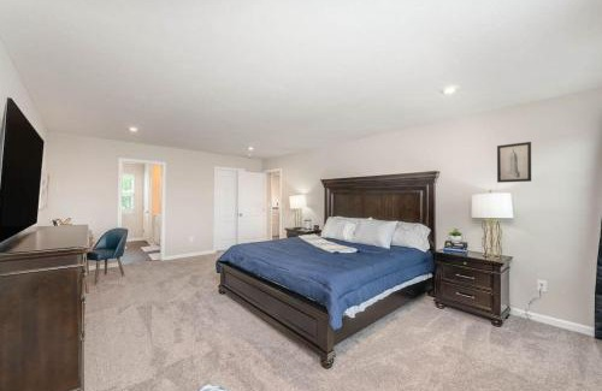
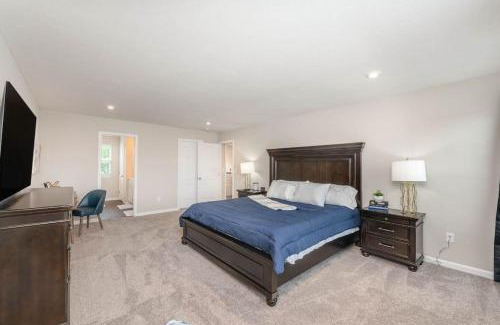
- wall art (513, 162)
